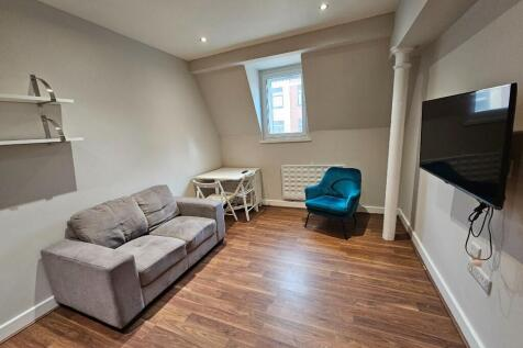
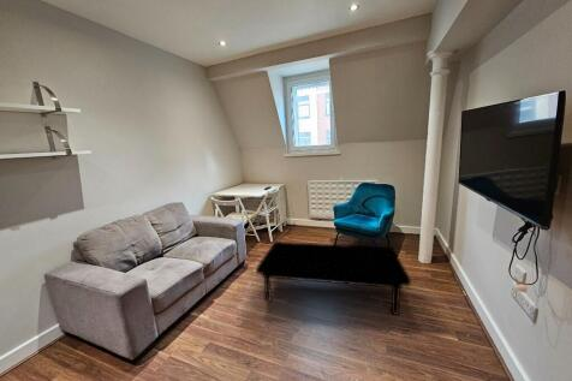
+ coffee table (329, 273)
